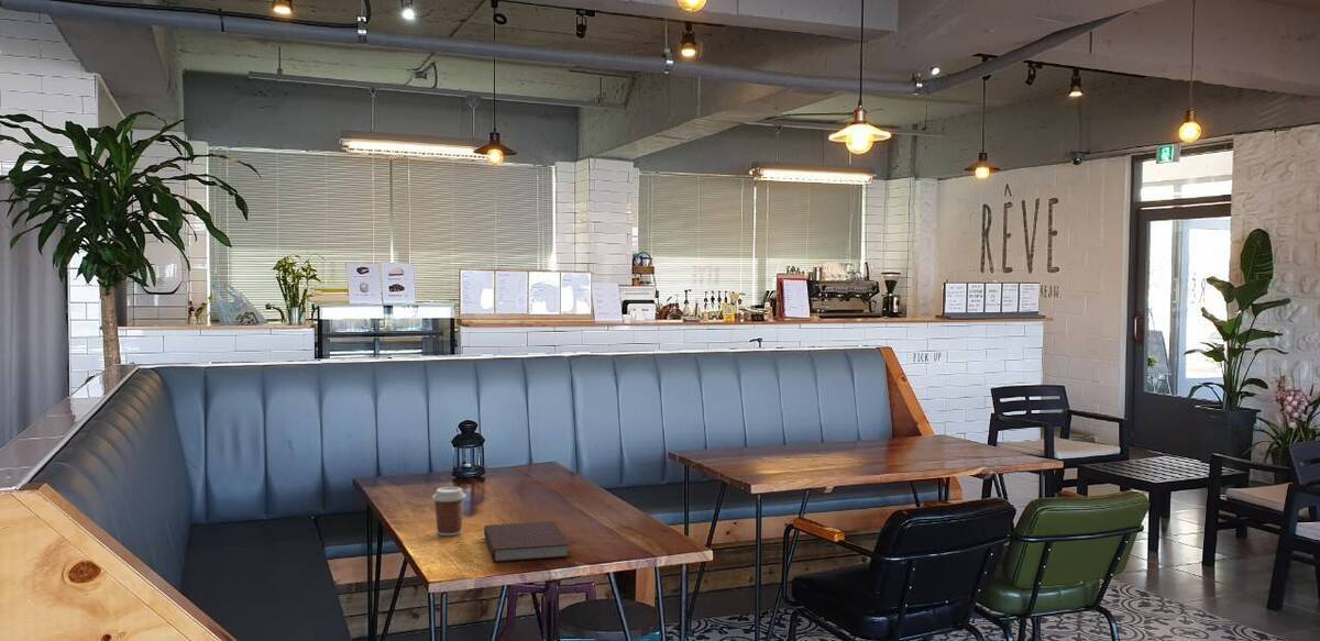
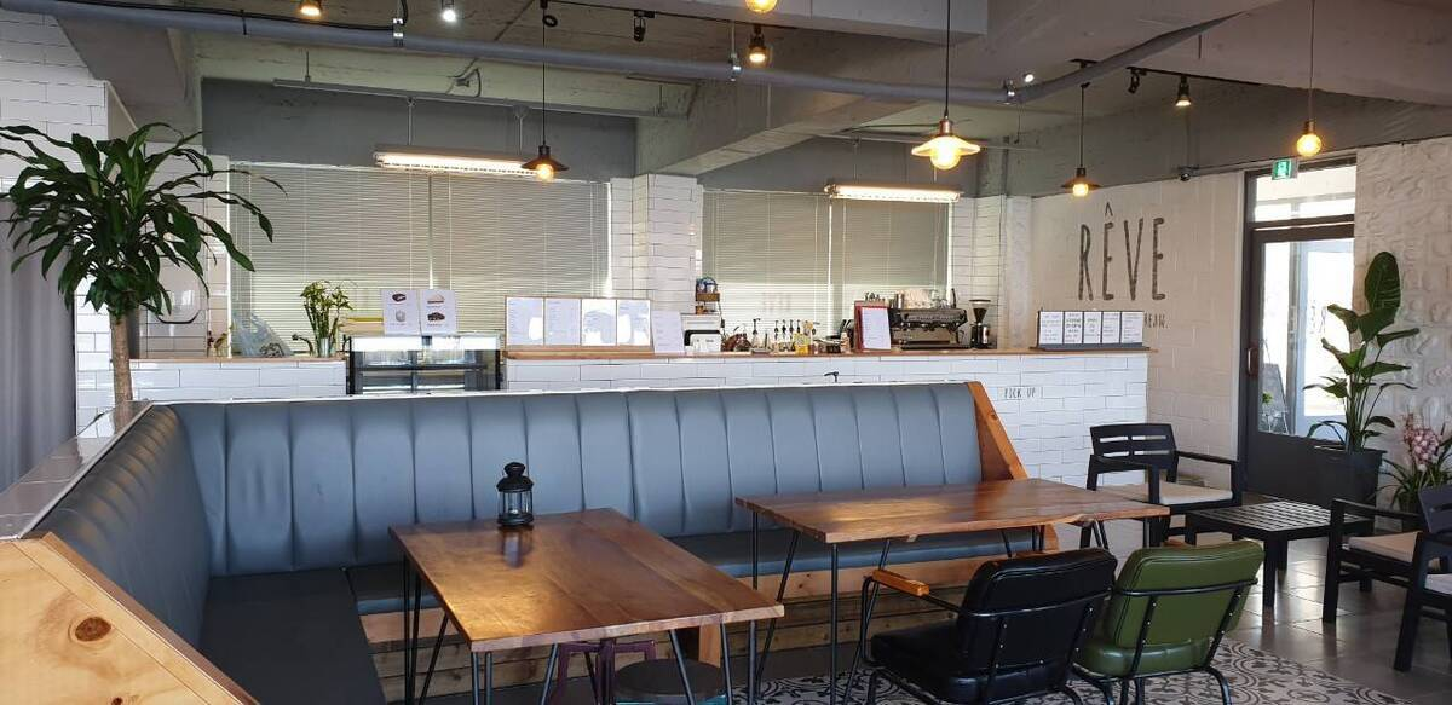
- coffee cup (449, 510)
- notebook (525, 540)
